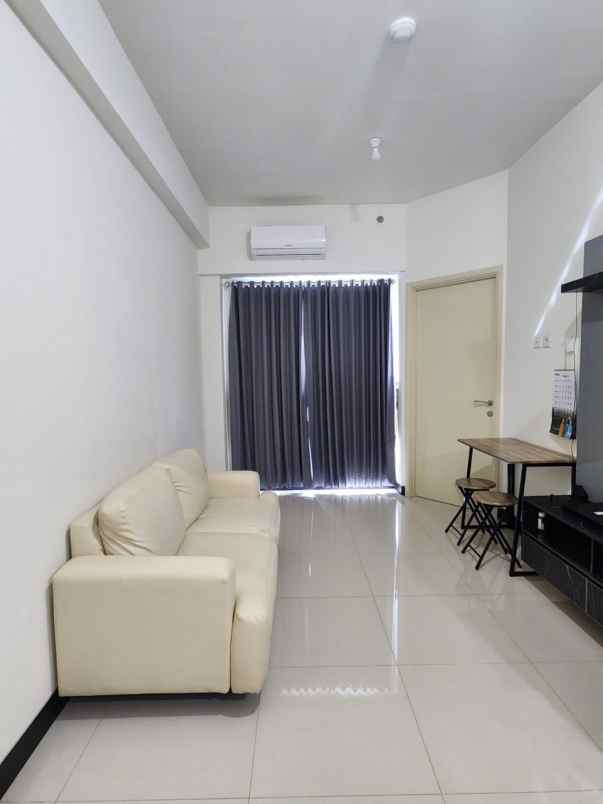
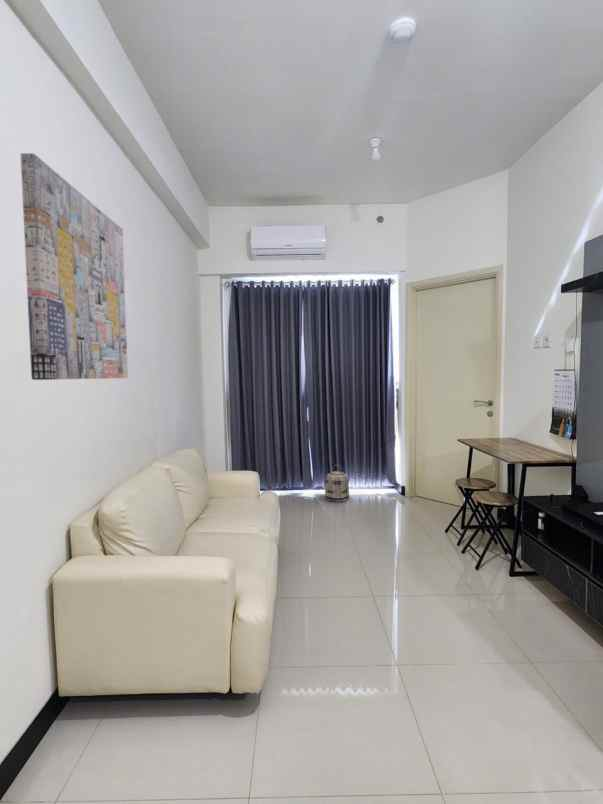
+ wall art (85, 289)
+ basket (337, 481)
